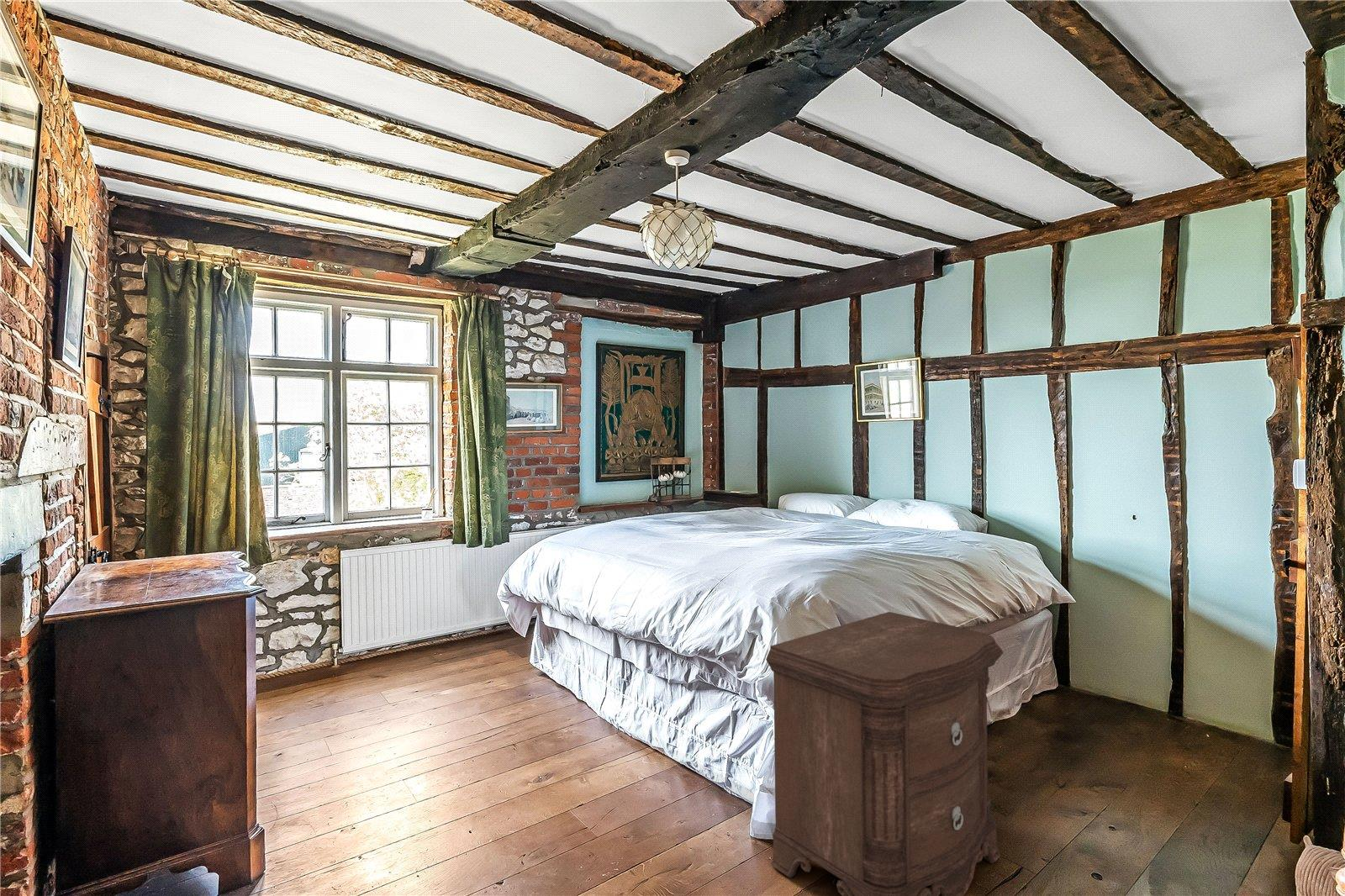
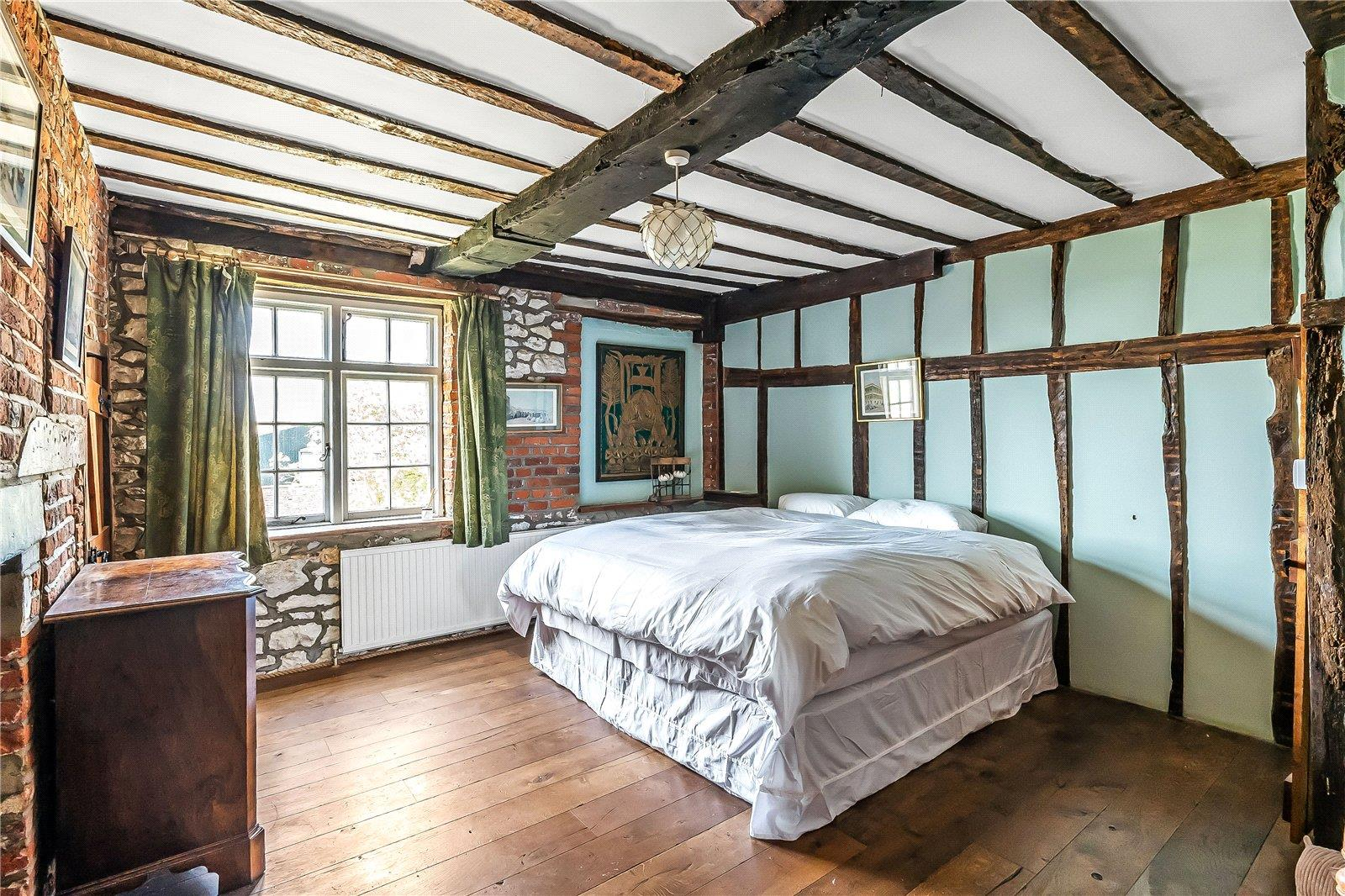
- nightstand (897, 753)
